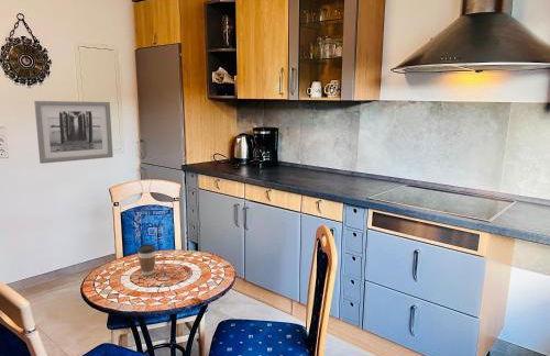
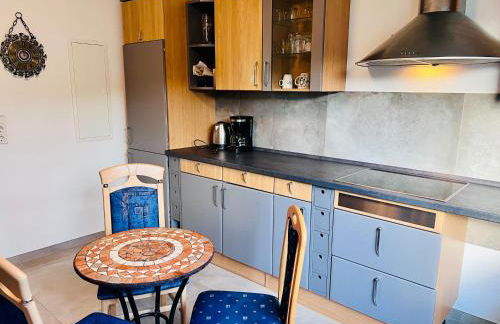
- wall art (76, 131)
- coffee cup (146, 259)
